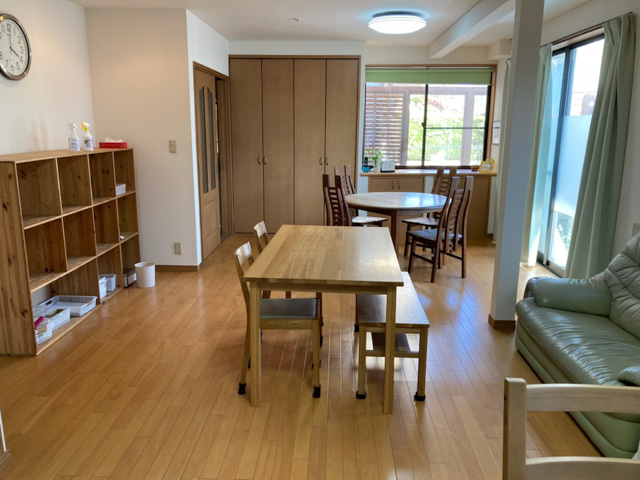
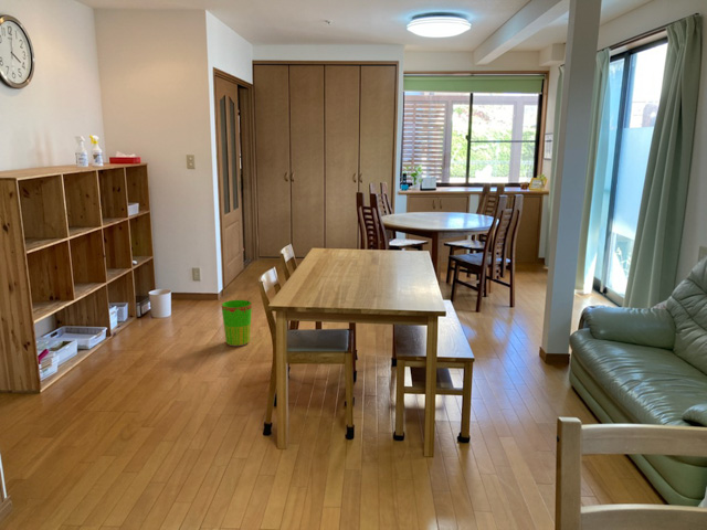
+ waste bin (236, 322)
